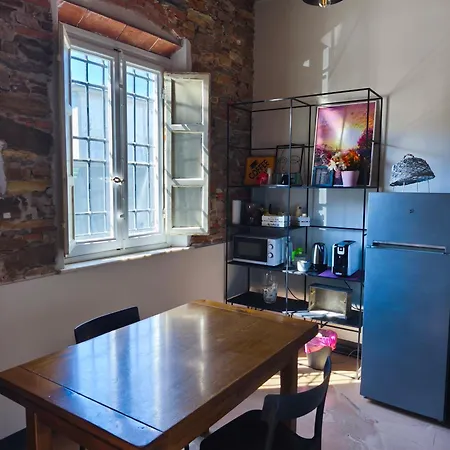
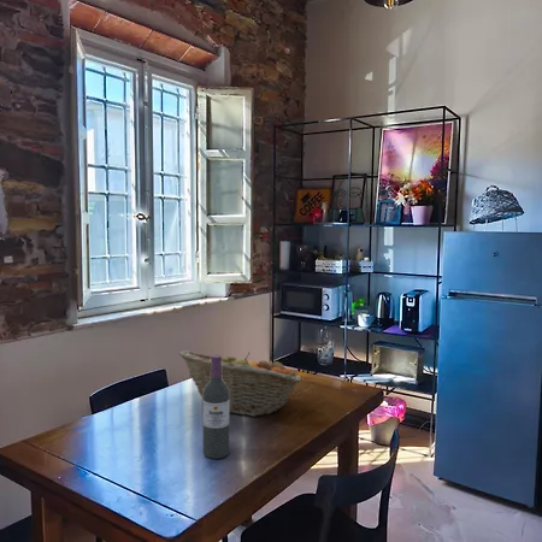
+ wine bottle (216, 405)
+ fruit basket (238, 375)
